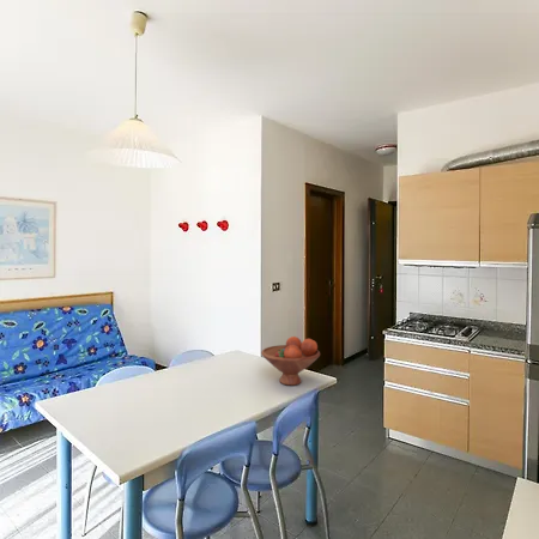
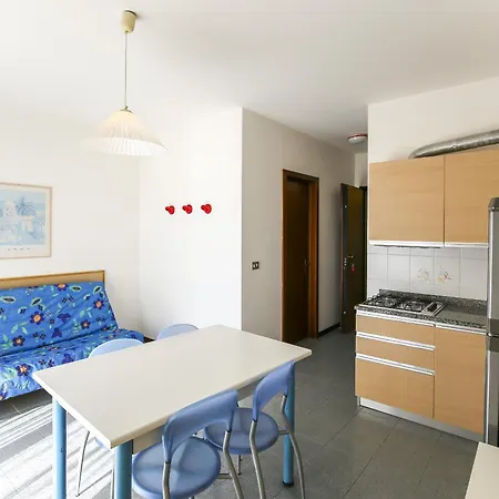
- fruit bowl (290, 361)
